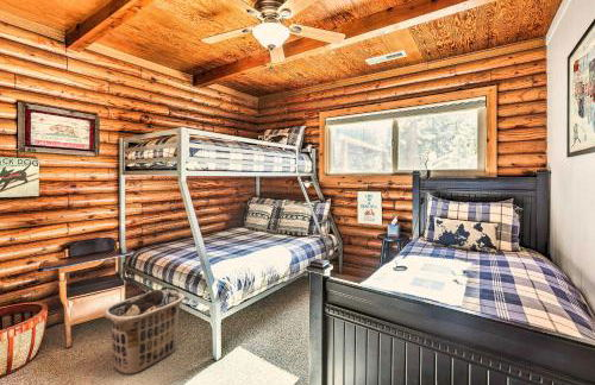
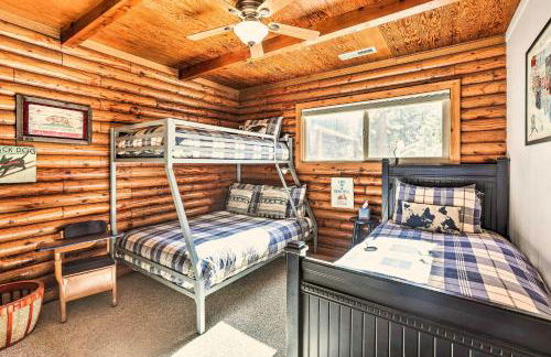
- clothes hamper (146, 324)
